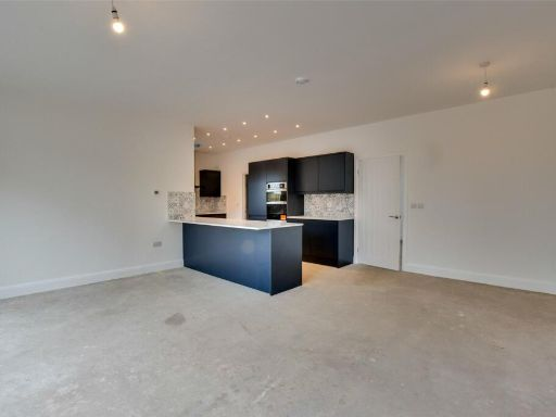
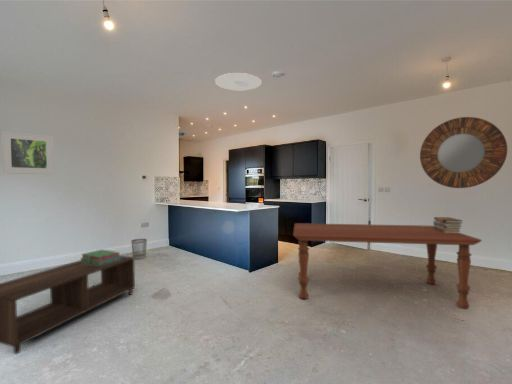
+ home mirror (459, 153)
+ wastebasket (139, 248)
+ coffee table (68, 292)
+ dining table (371, 242)
+ stack of books (100, 256)
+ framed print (29, 153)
+ book stack (447, 224)
+ ceiling light (238, 80)
